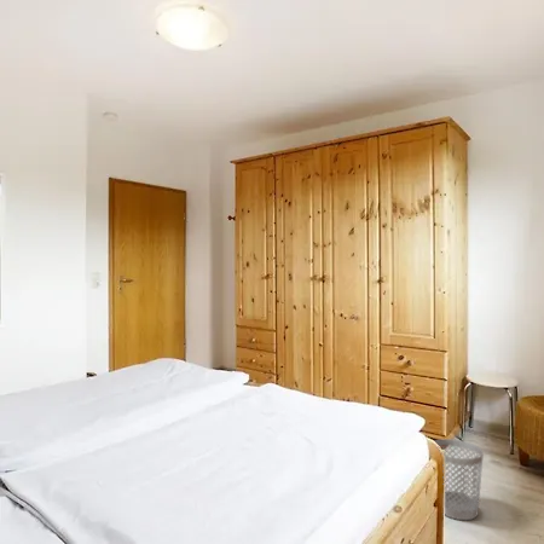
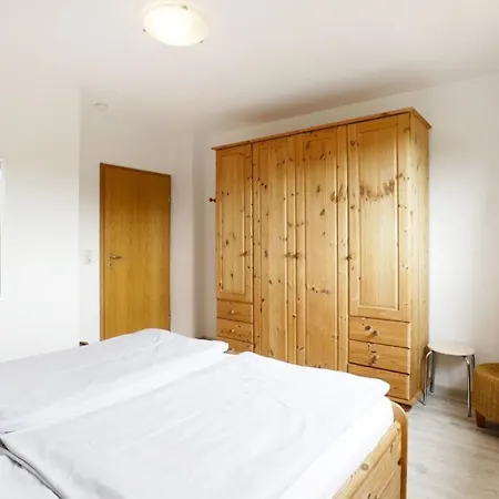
- wastebasket (456, 479)
